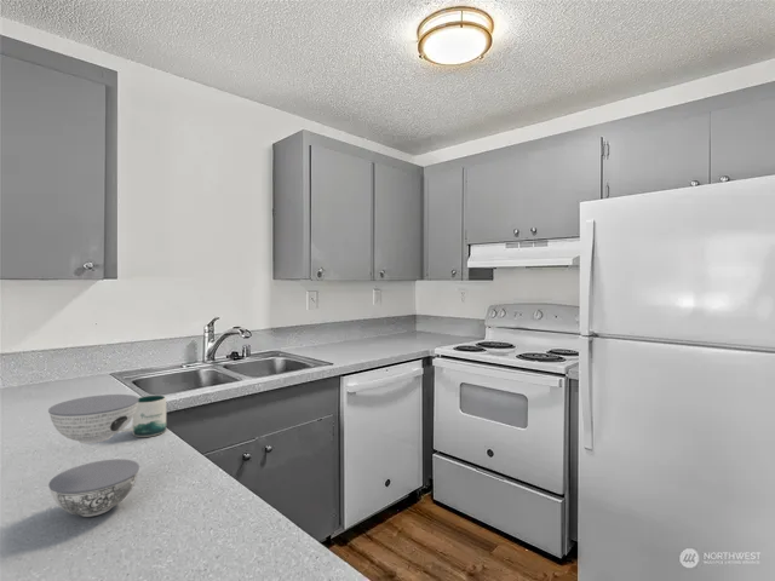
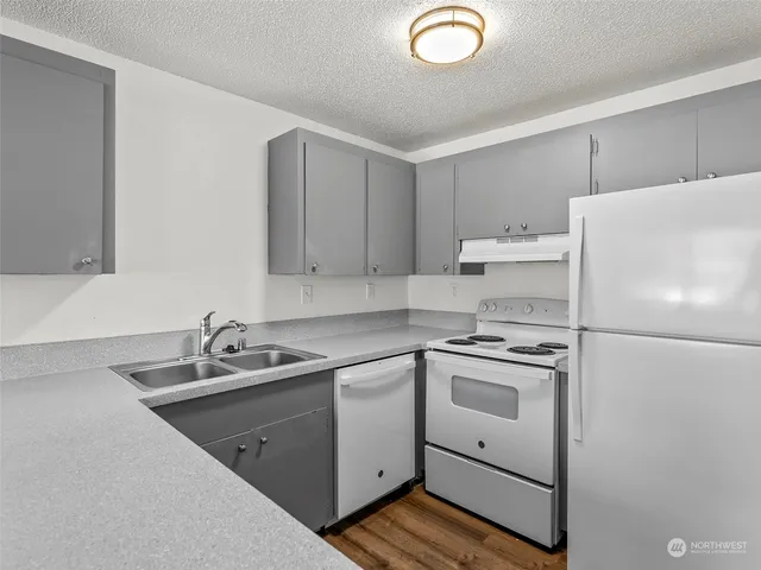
- mug (142, 416)
- bowl (96, 461)
